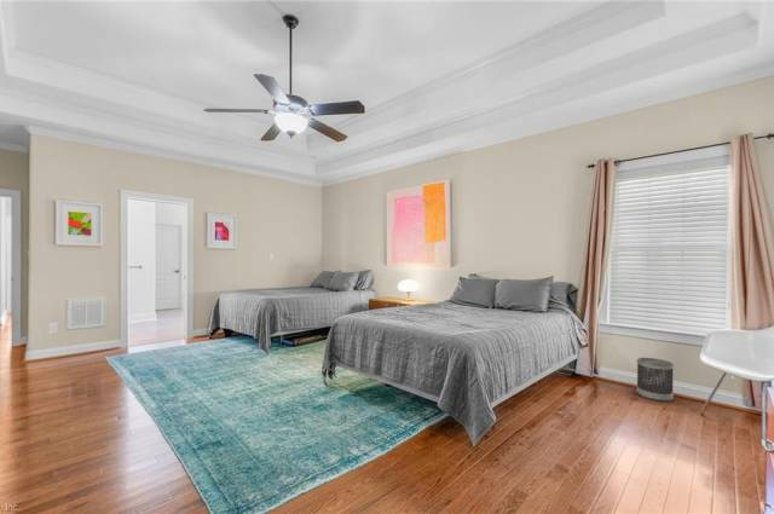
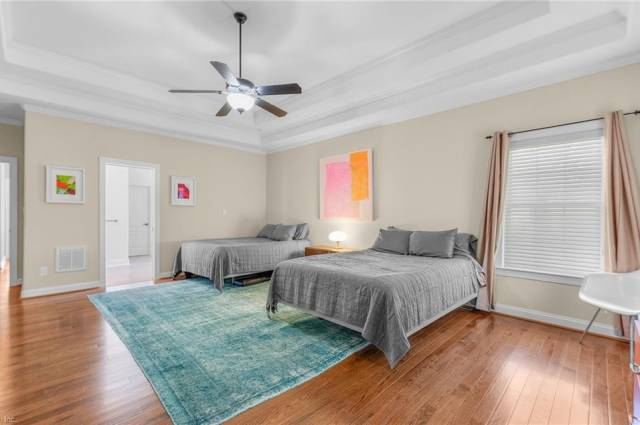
- wastebasket (654, 379)
